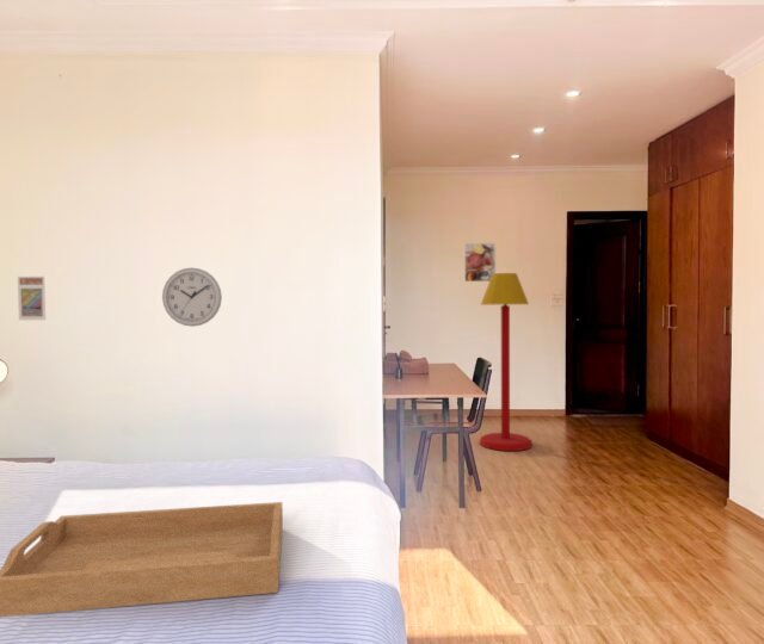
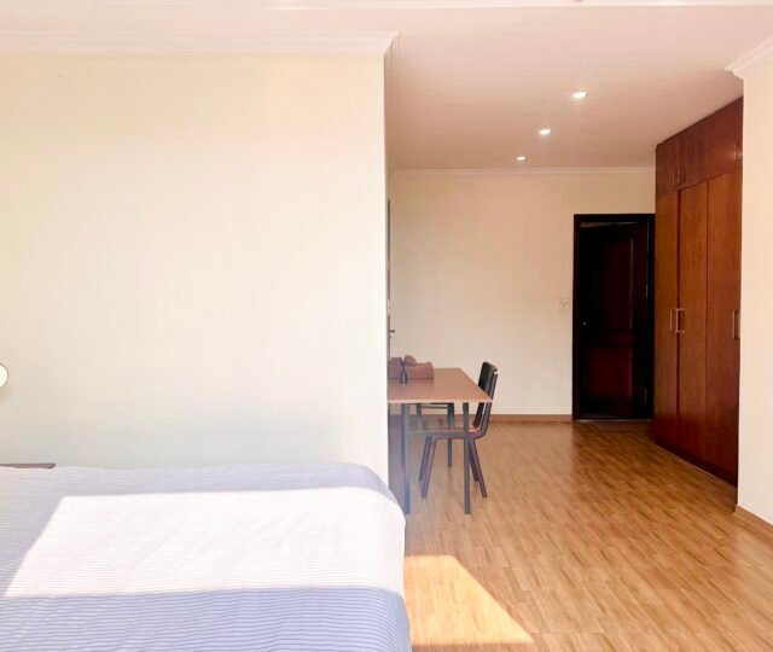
- serving tray (159, 545)
- floor lamp (505, 359)
- trading card display case (31, 298)
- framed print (480, 262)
- wall clock (191, 297)
